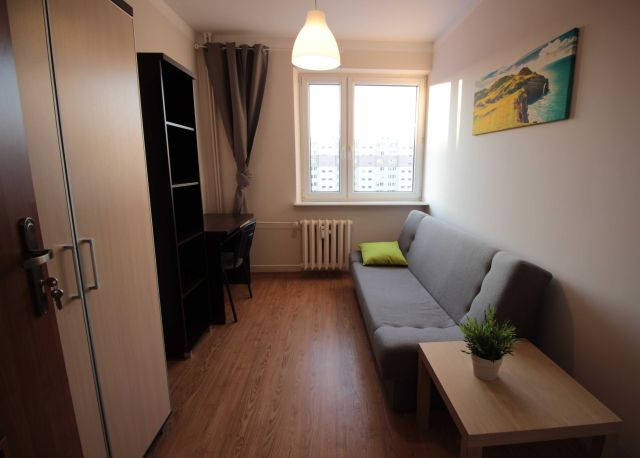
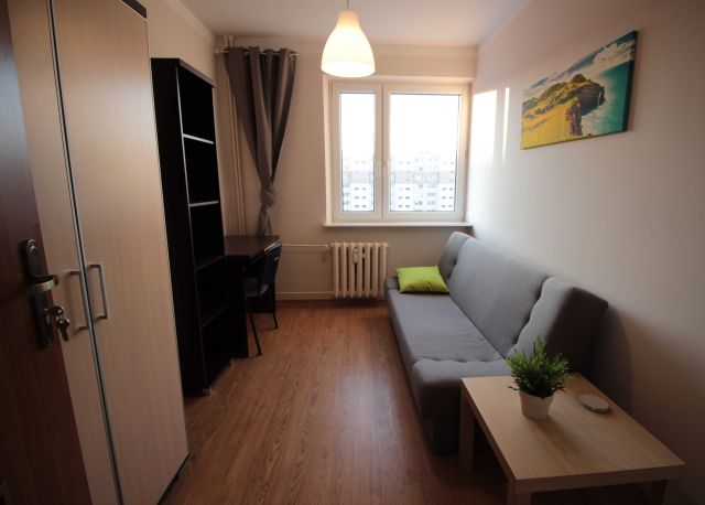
+ coaster (593, 402)
